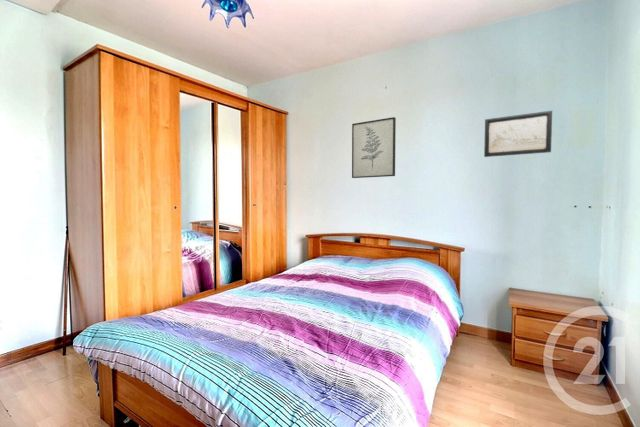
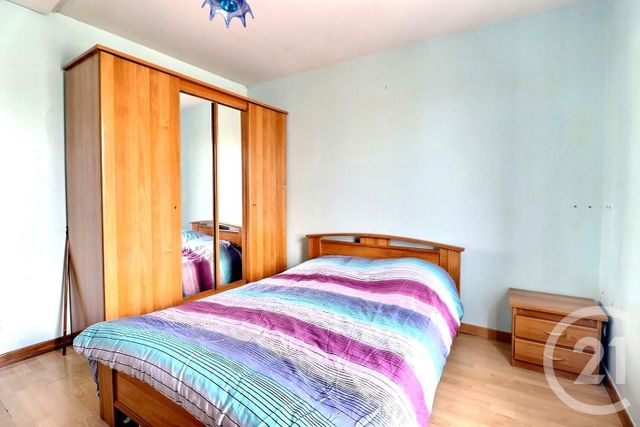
- wall art (372, 149)
- wall art (516, 135)
